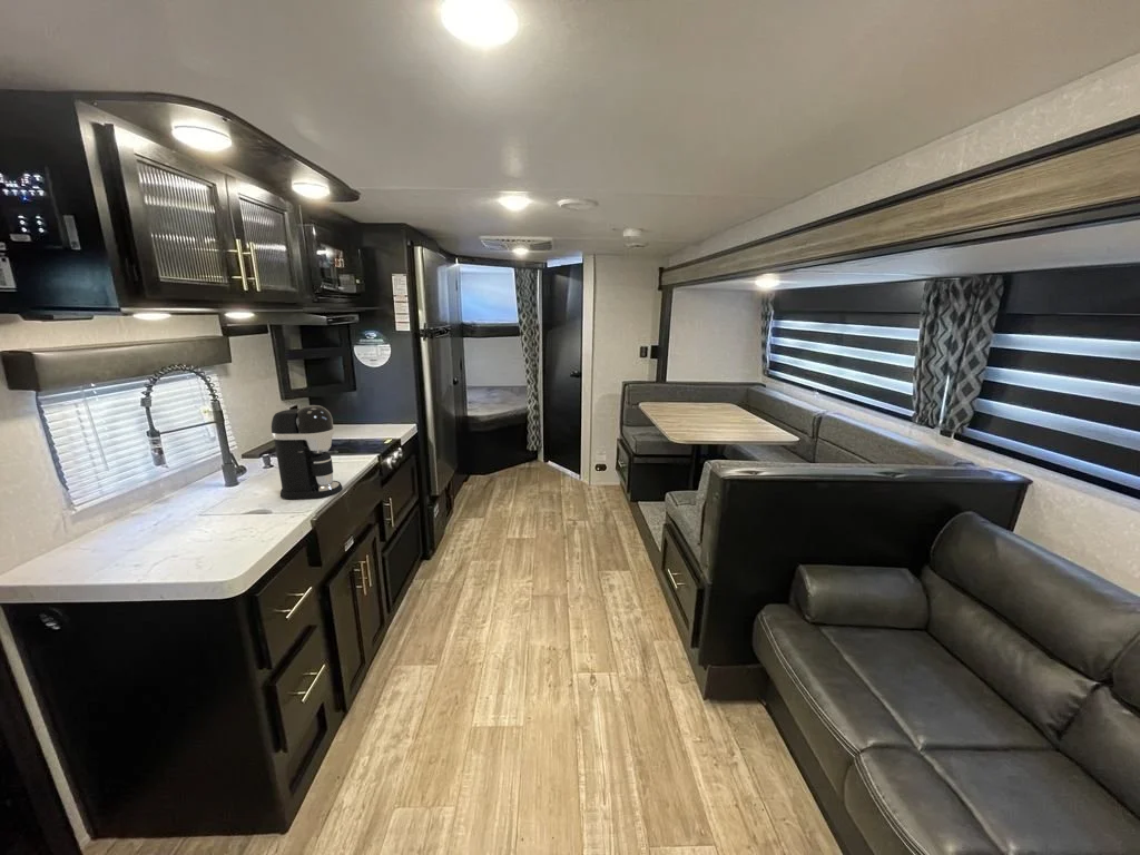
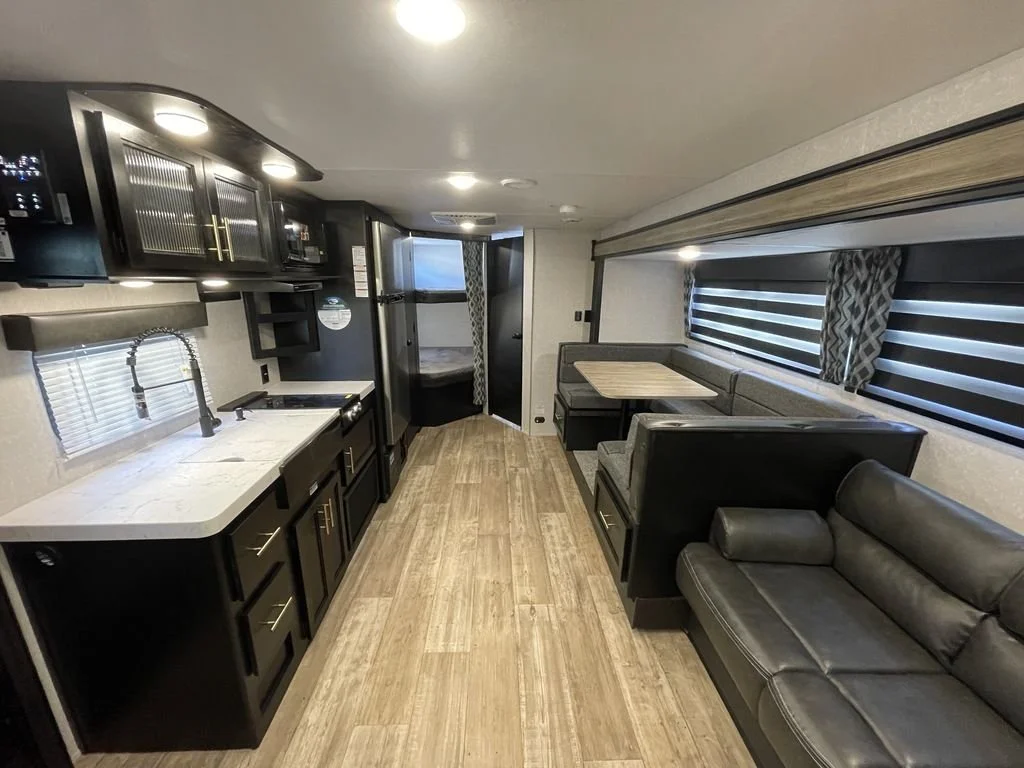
- coffee maker (305, 450)
